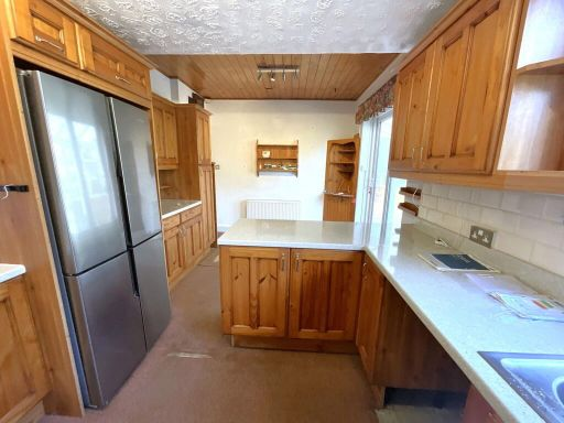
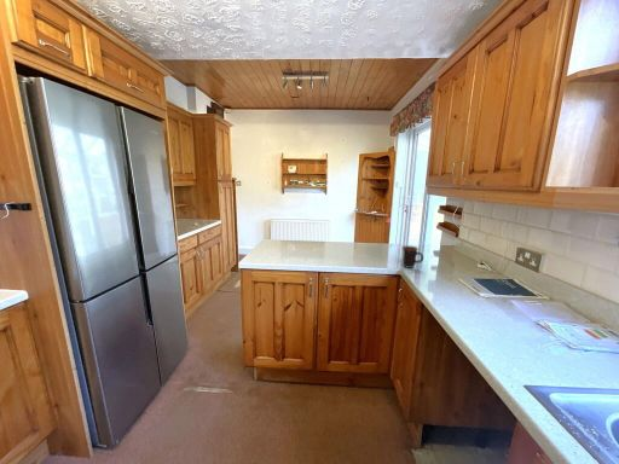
+ mug (412, 256)
